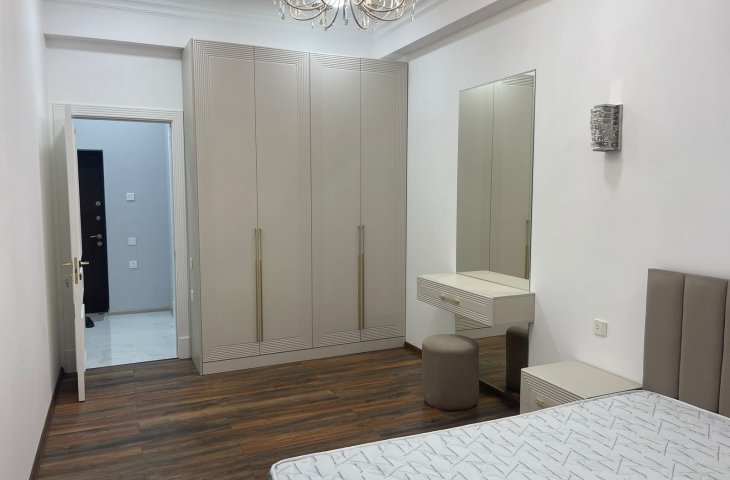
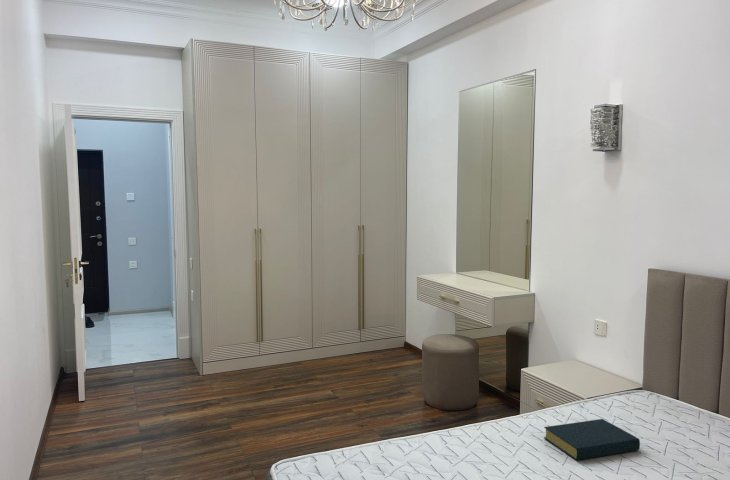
+ hardback book (590, 438)
